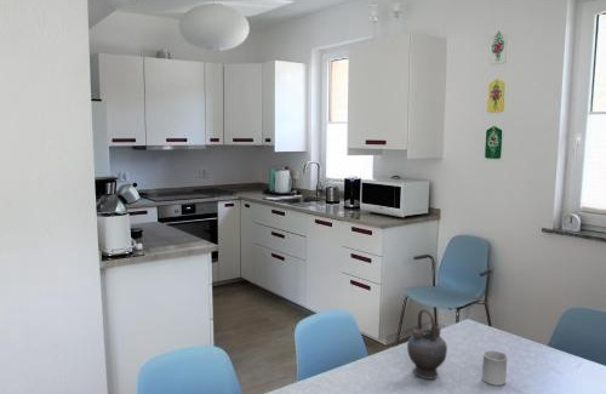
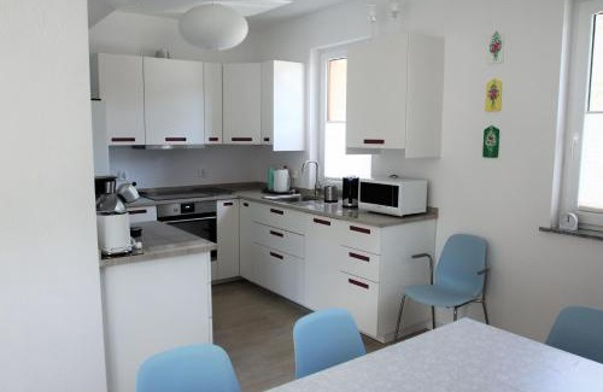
- cup (497, 366)
- teapot (424, 339)
